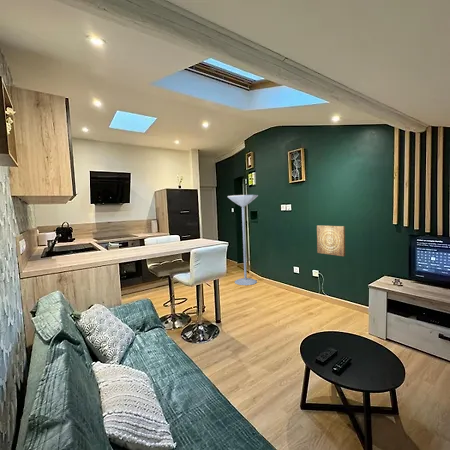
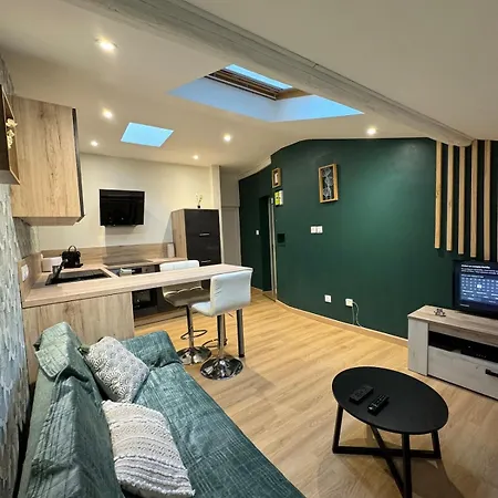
- floor lamp (244, 239)
- wall art (330, 240)
